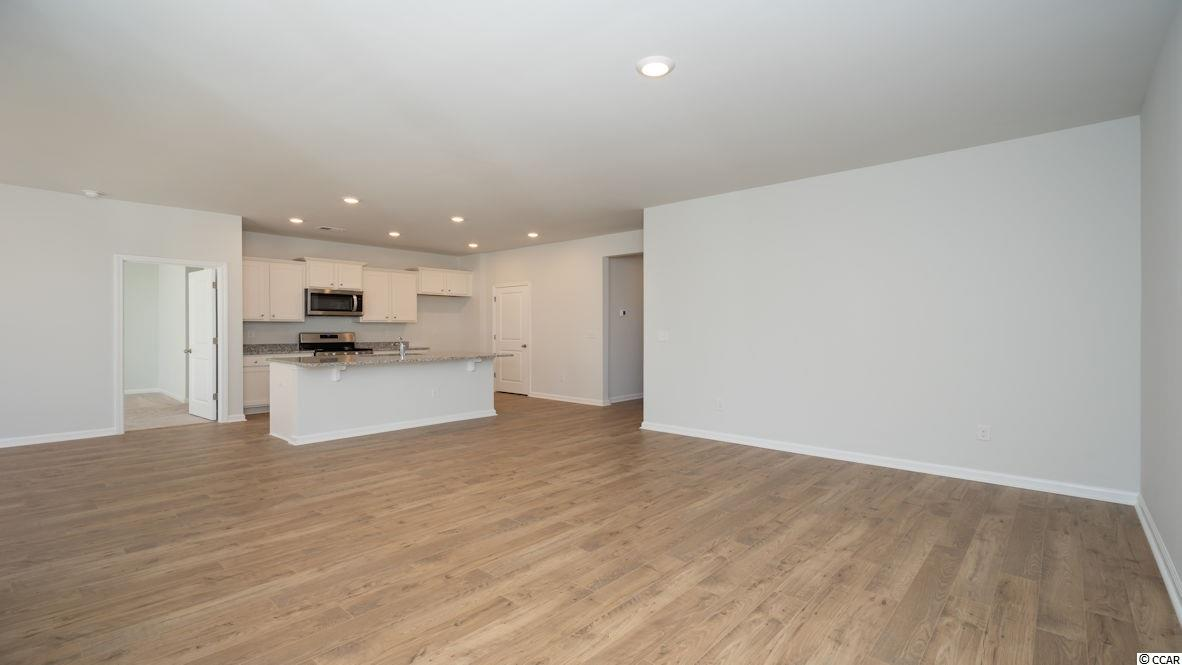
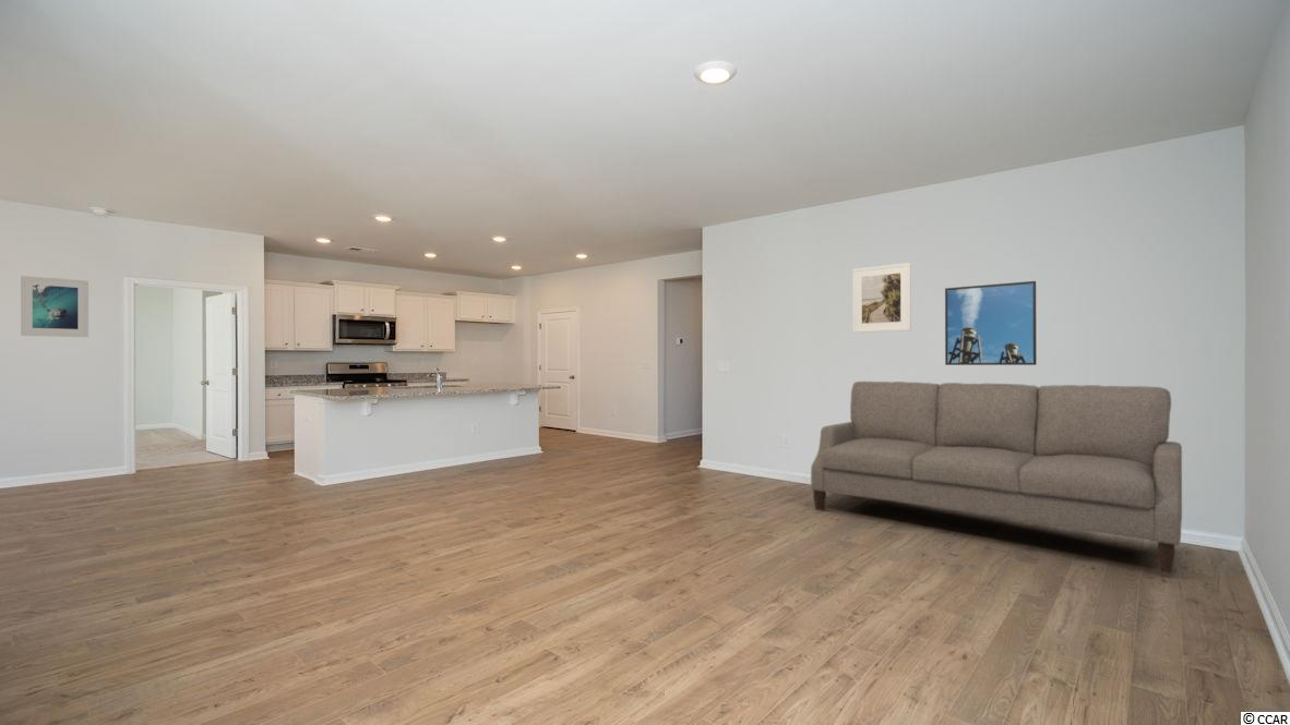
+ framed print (881, 299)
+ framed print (55, 307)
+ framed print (988, 325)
+ sofa (977, 455)
